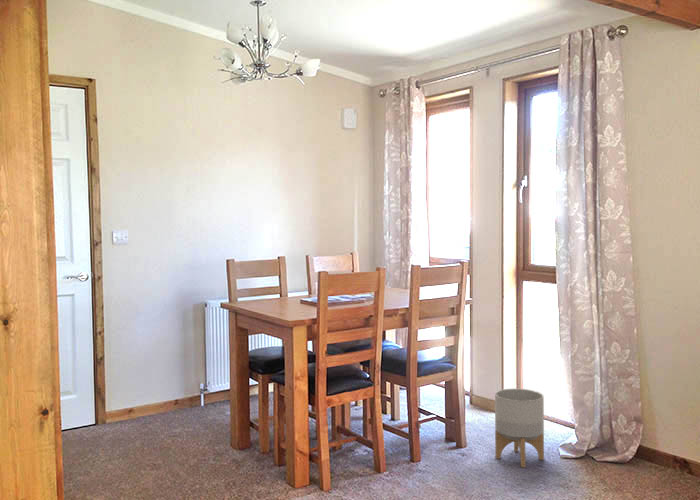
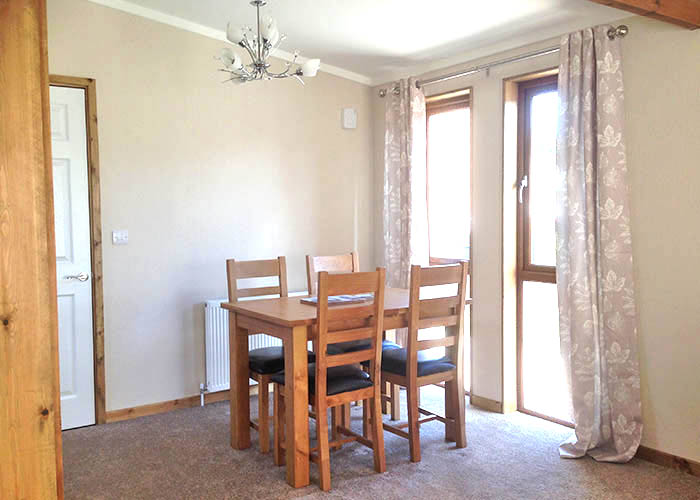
- planter (519, 426)
